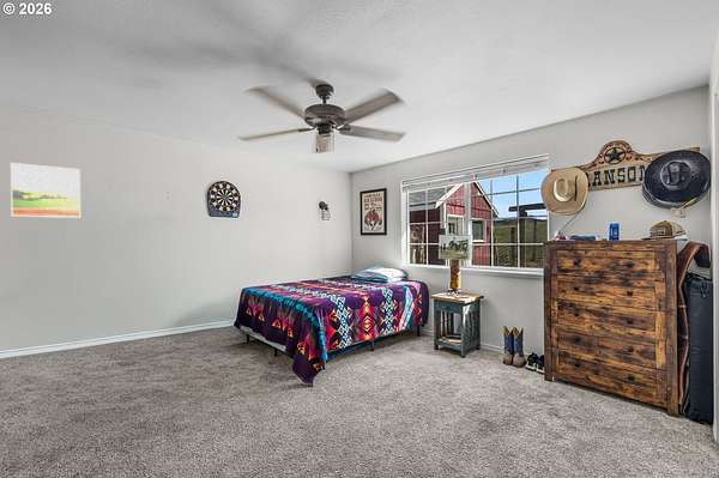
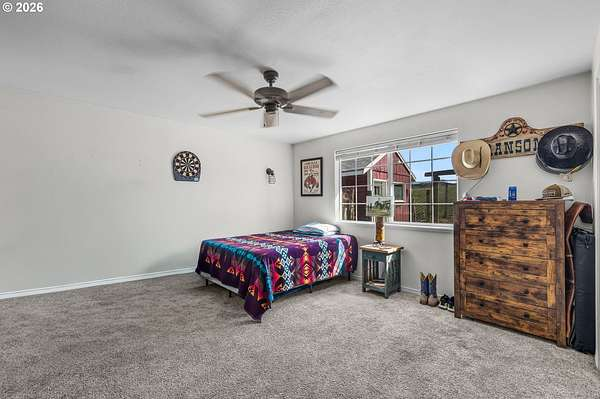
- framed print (47, 192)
